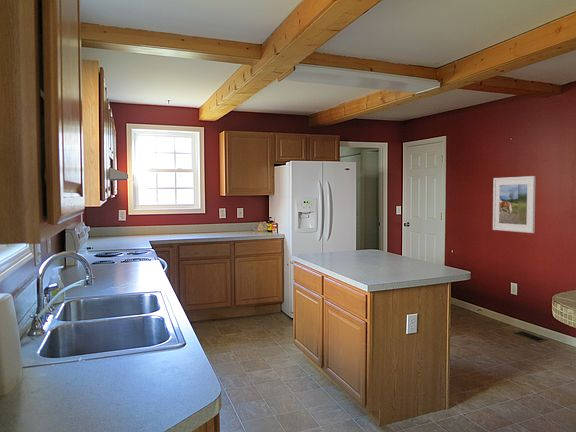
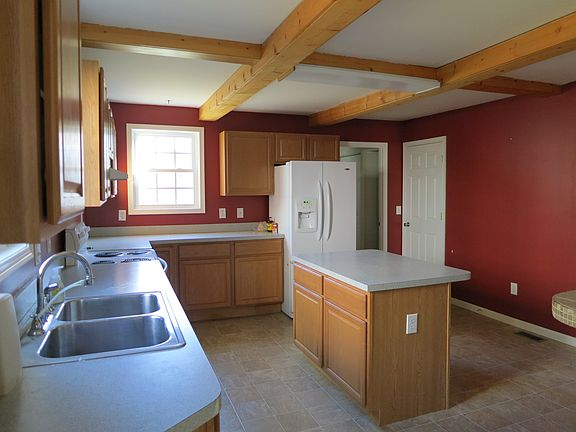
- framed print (513, 204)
